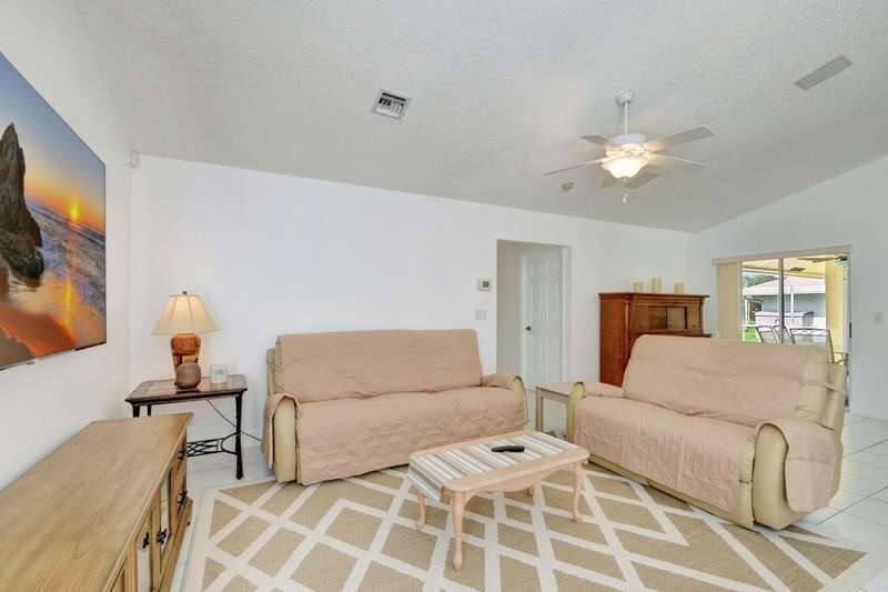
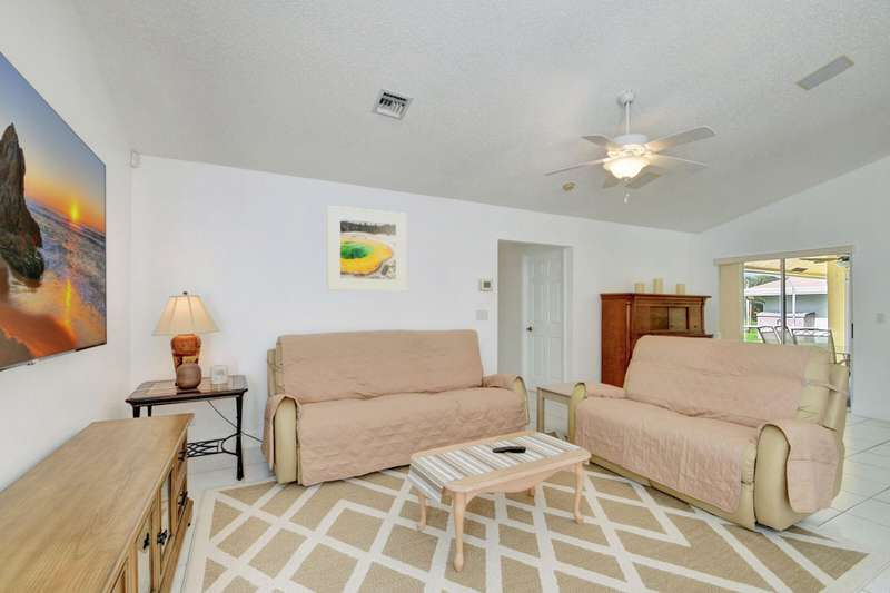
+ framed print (368, 249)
